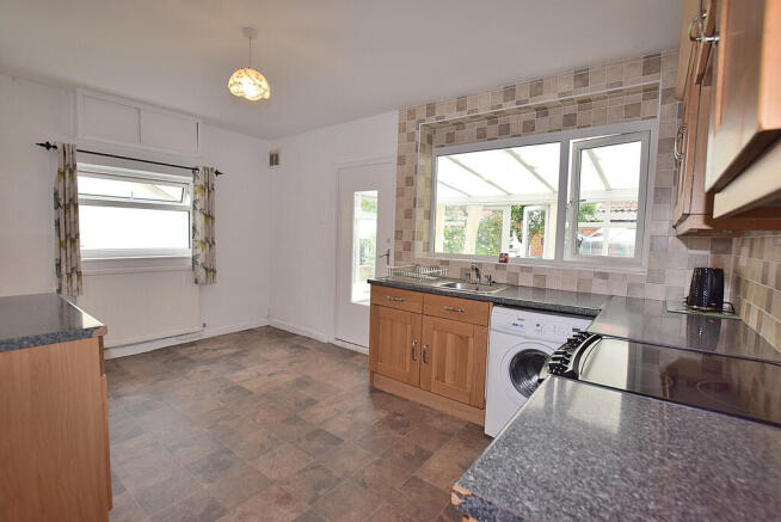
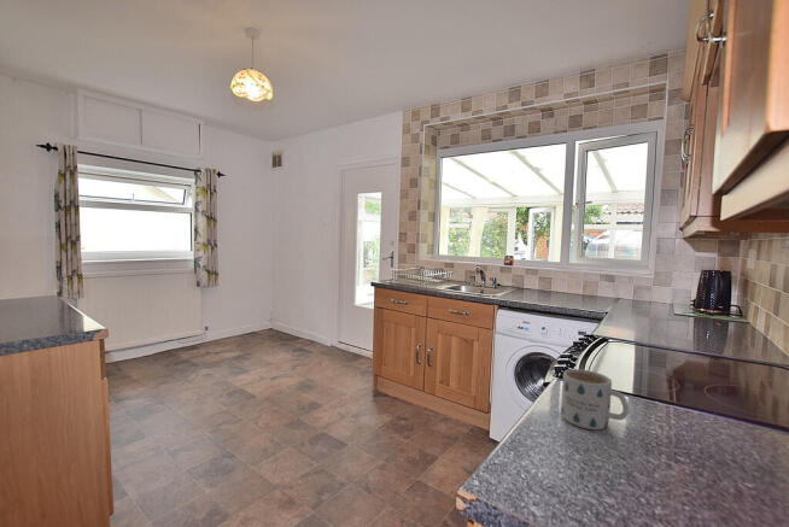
+ mug (594, 400)
